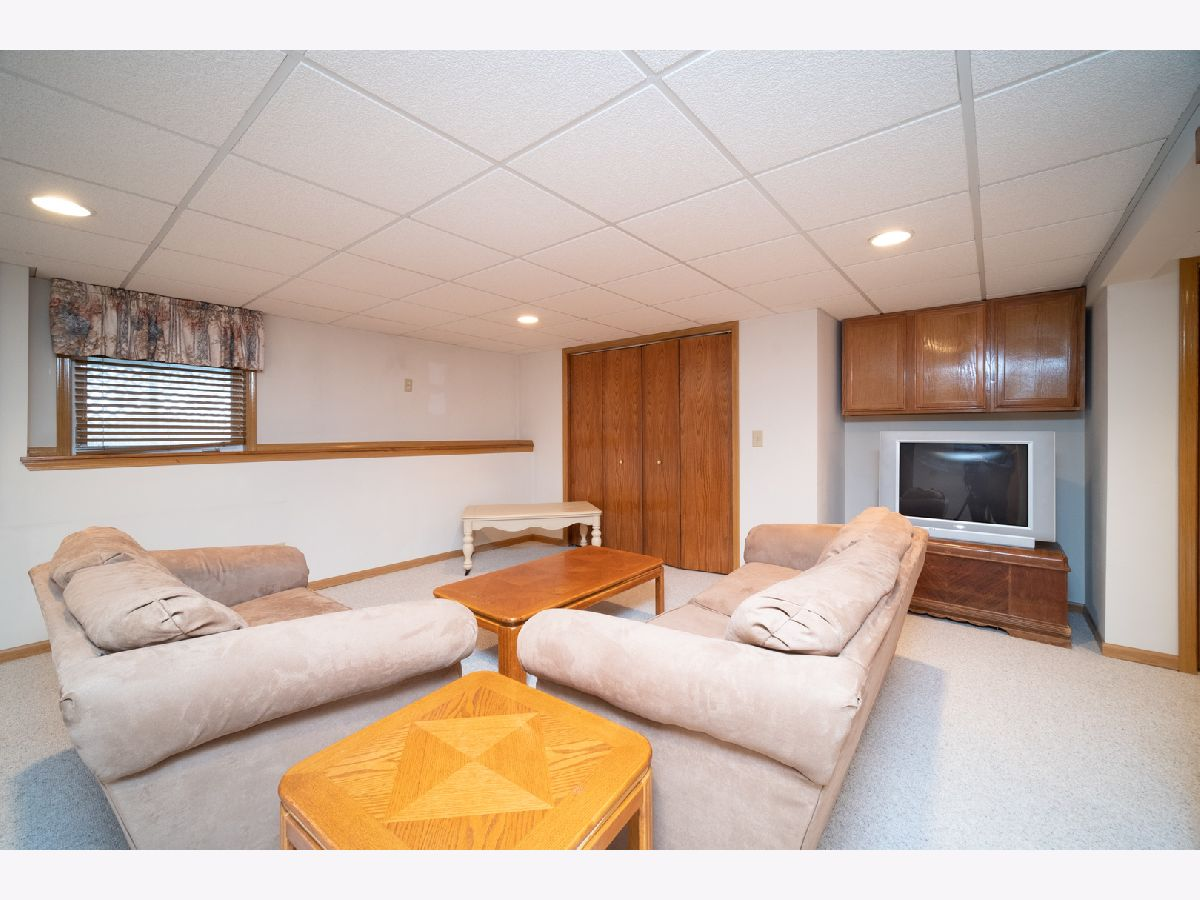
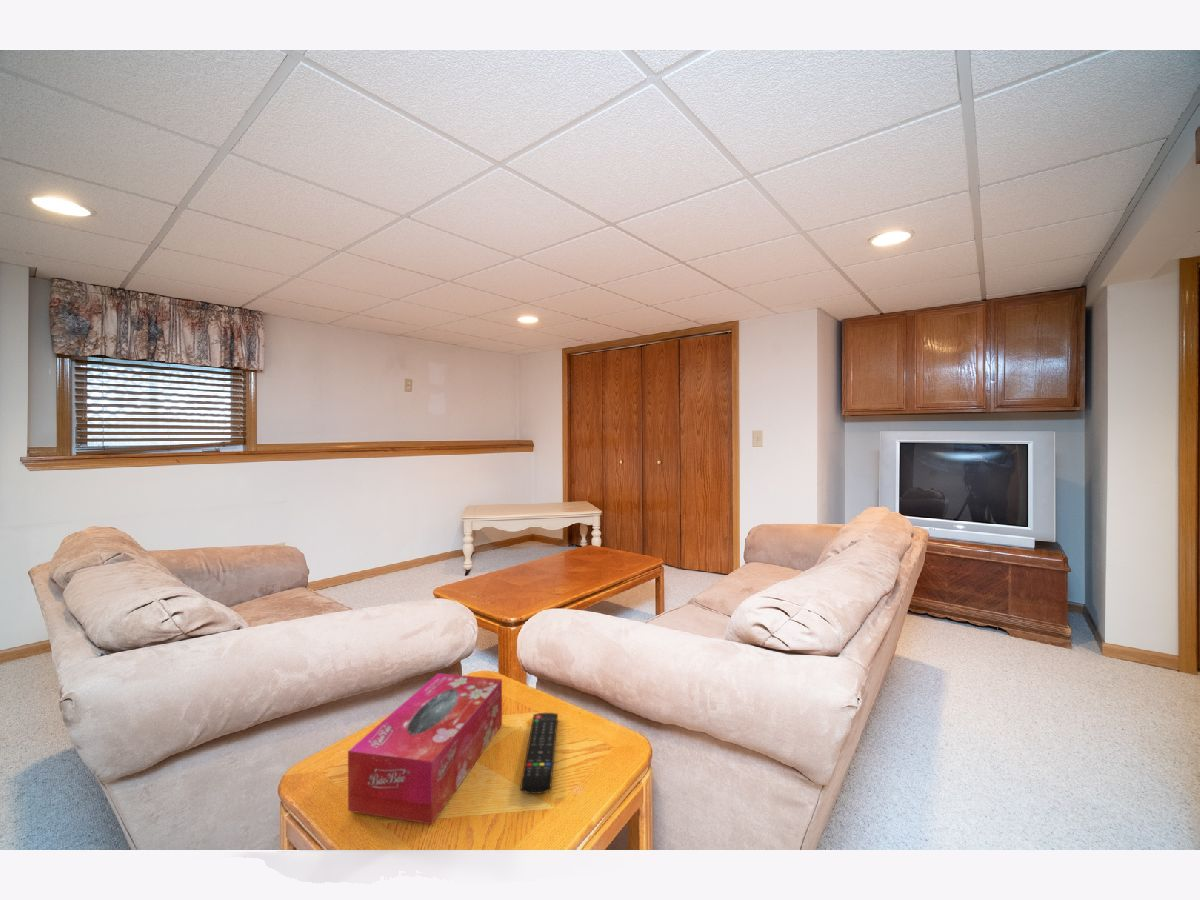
+ tissue box (435, 736)
+ remote control (541, 748)
